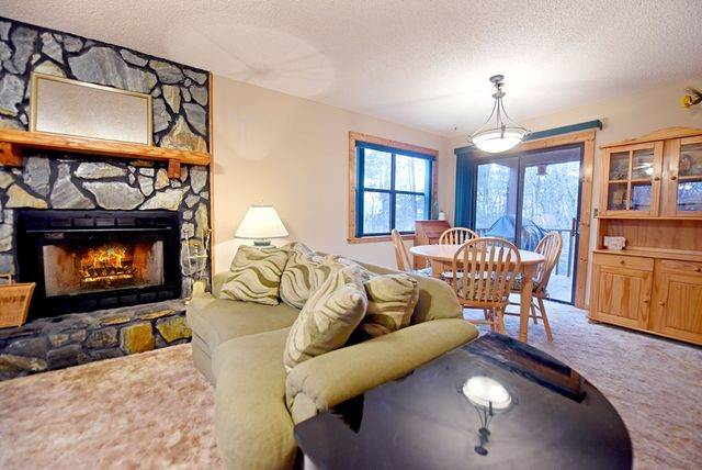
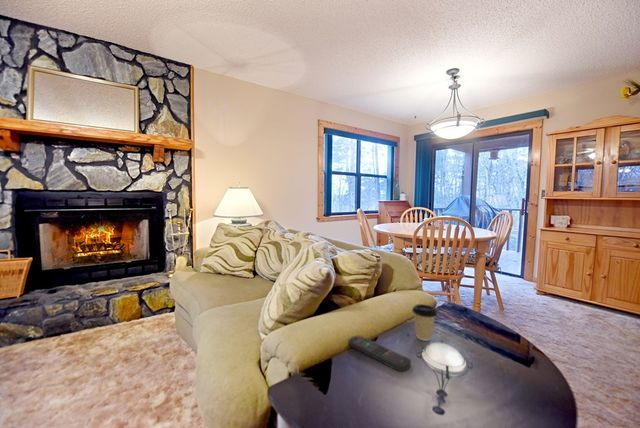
+ coffee cup (424, 322)
+ remote control (377, 351)
